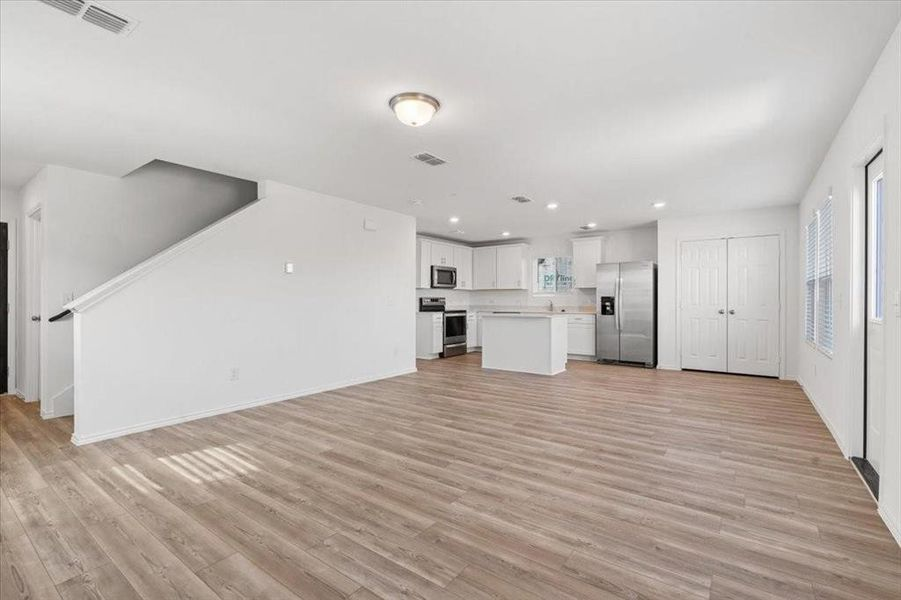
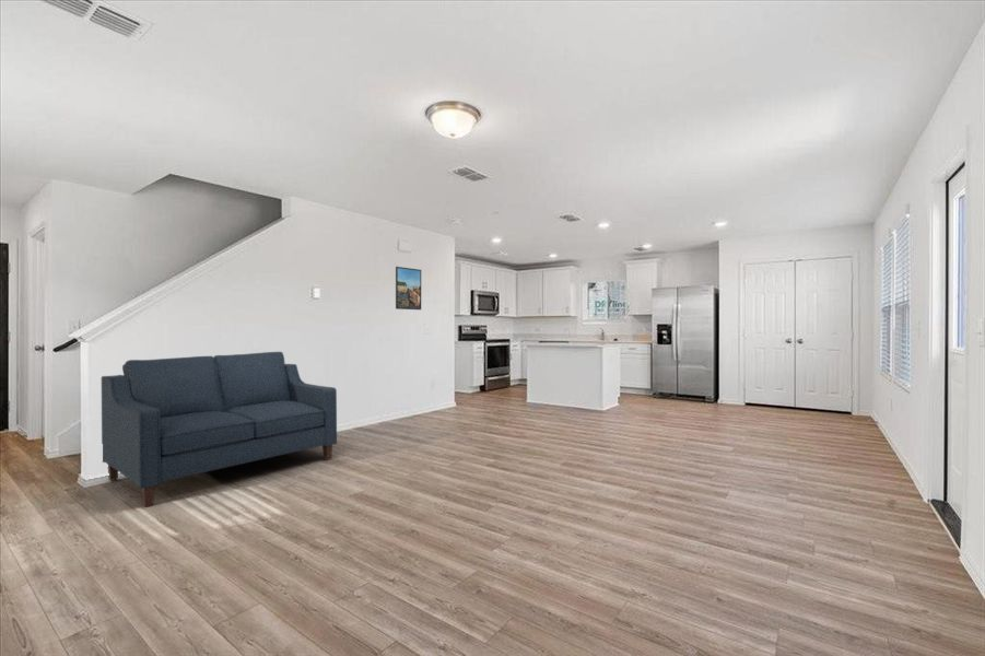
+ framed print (408, 289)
+ sofa (227, 412)
